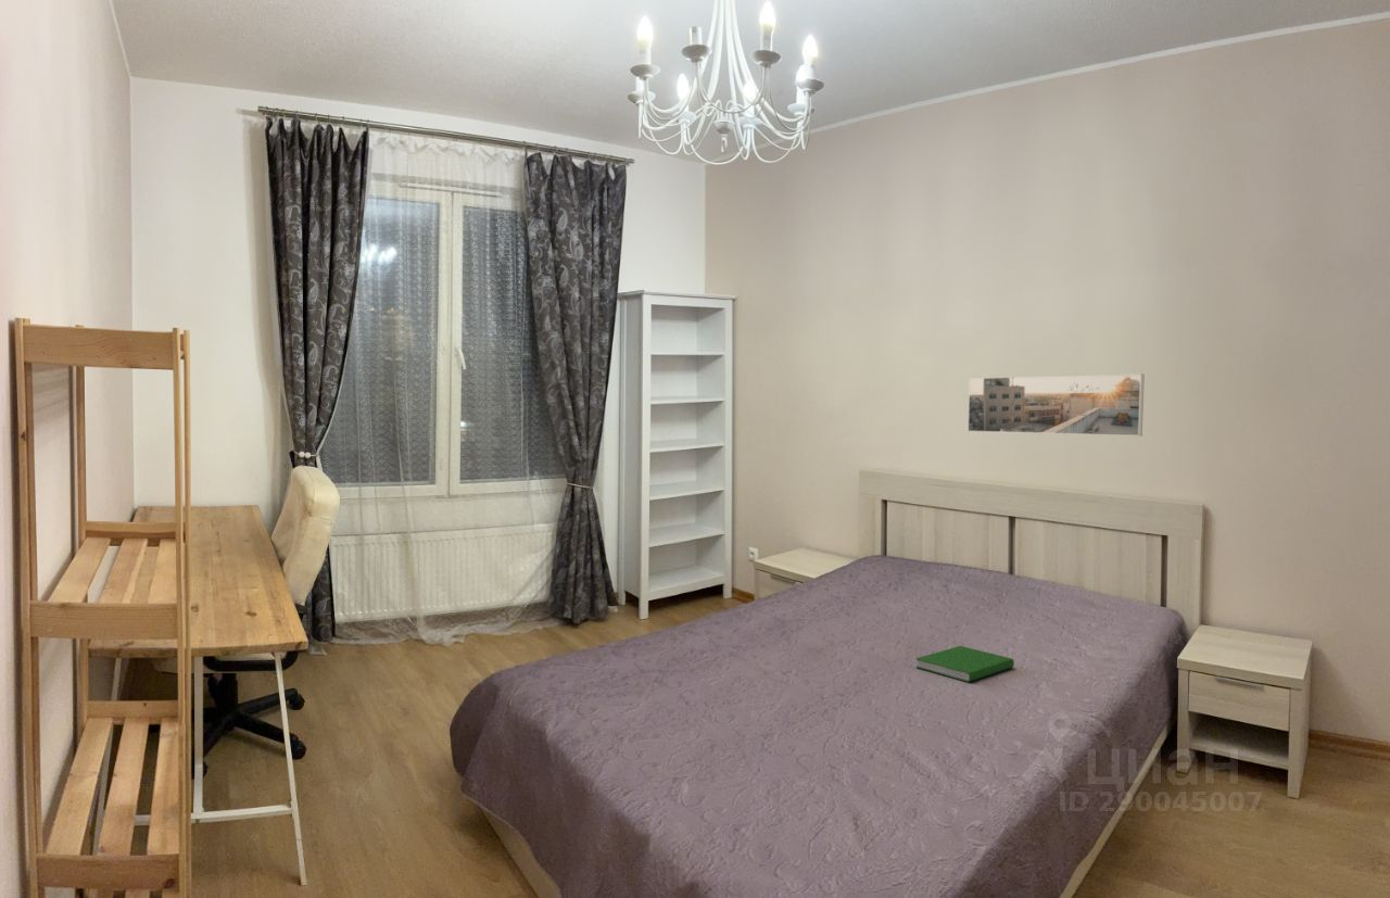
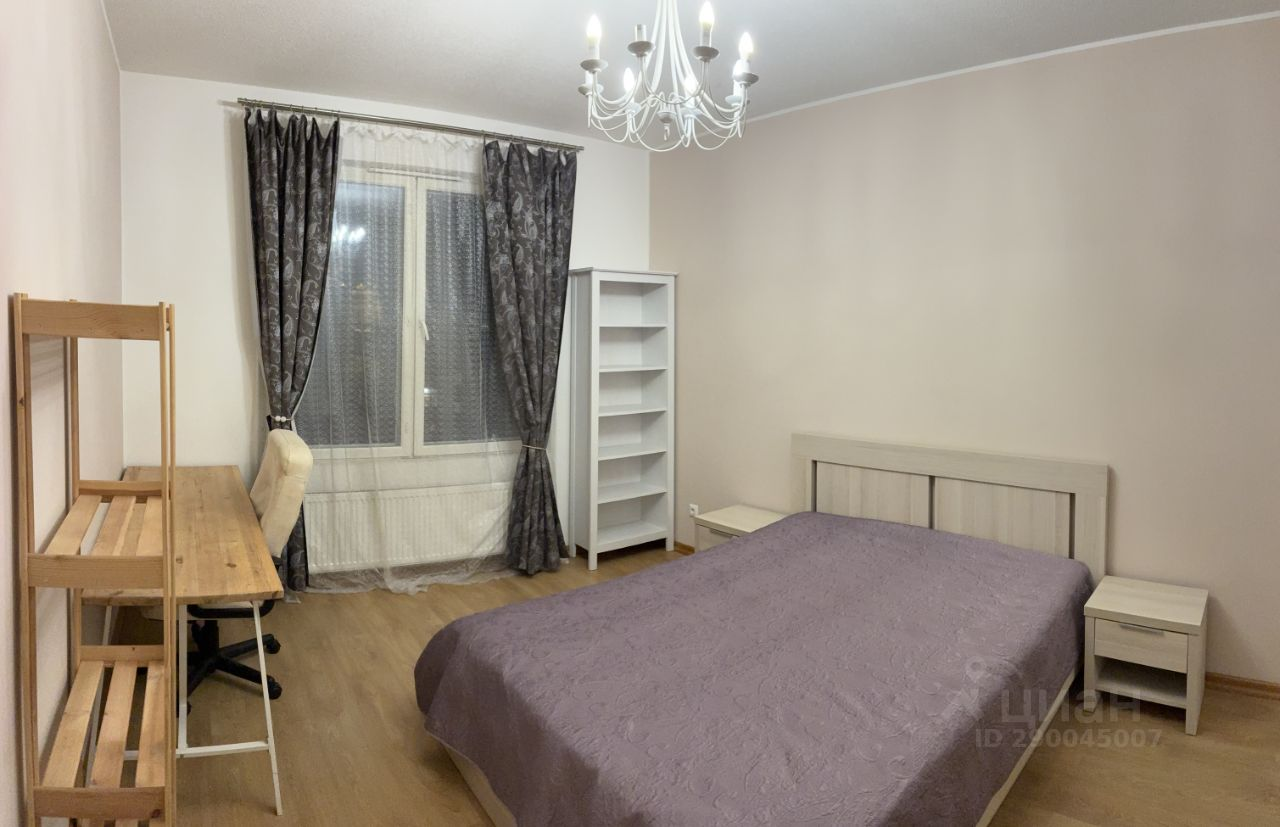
- hardcover book (964, 662)
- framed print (1049, 404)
